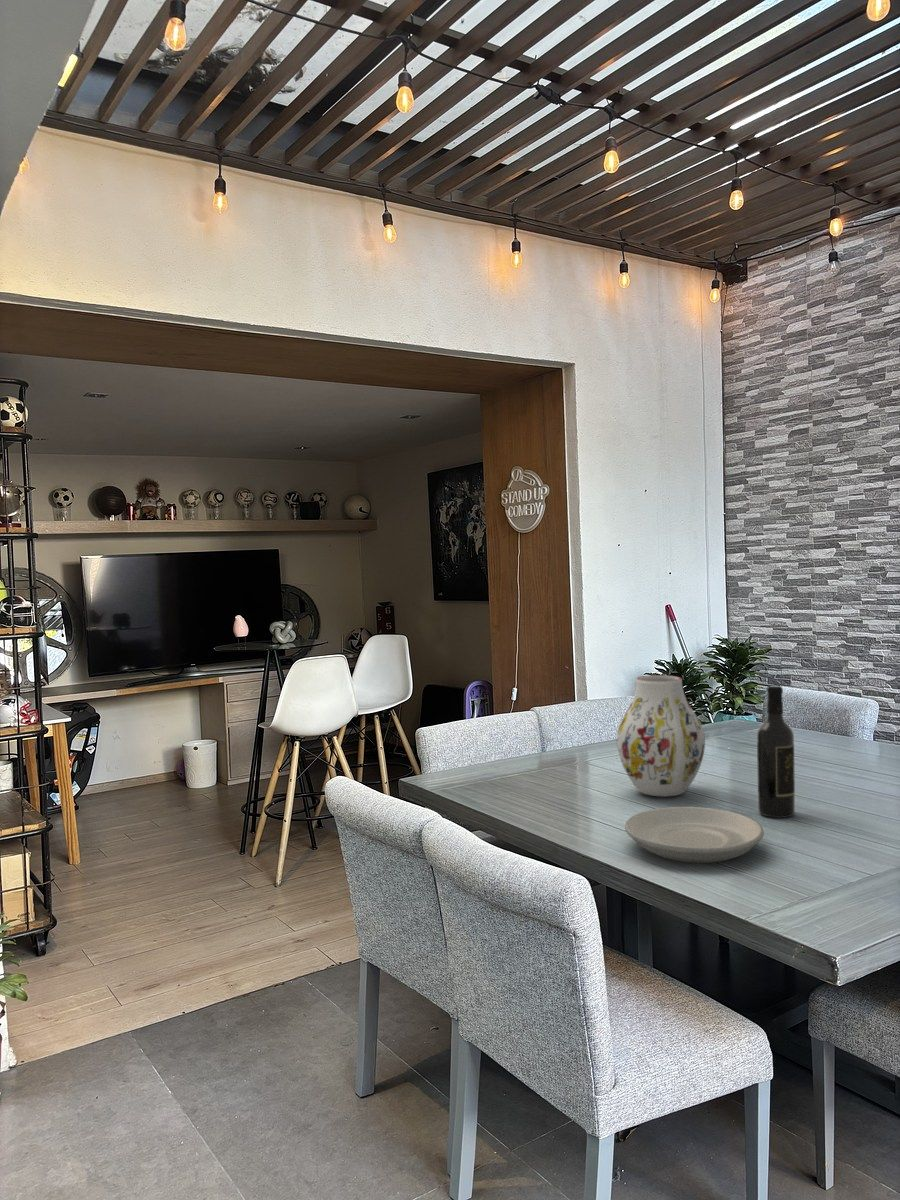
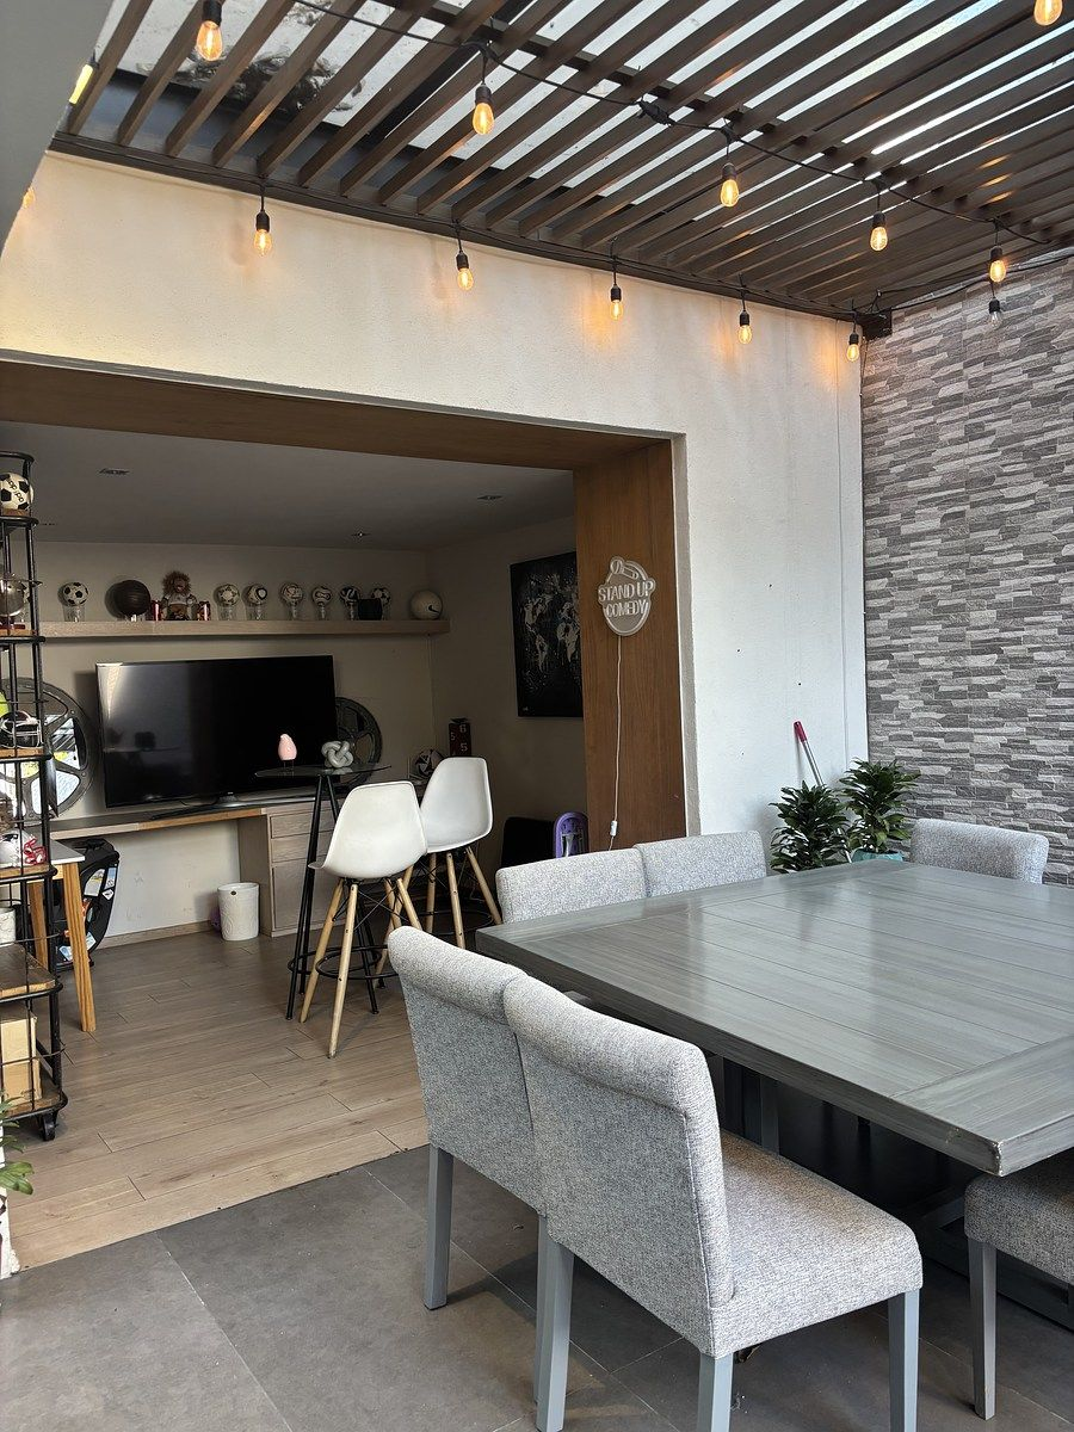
- vase (660, 735)
- wine bottle (775, 750)
- plate (693, 836)
